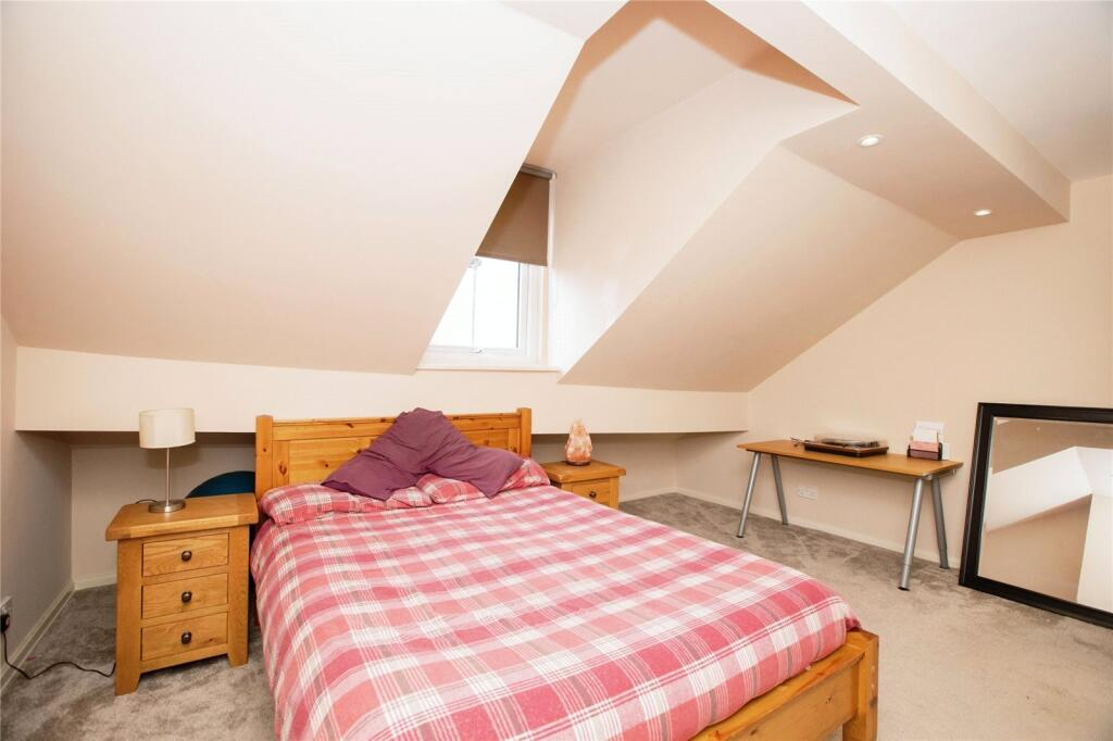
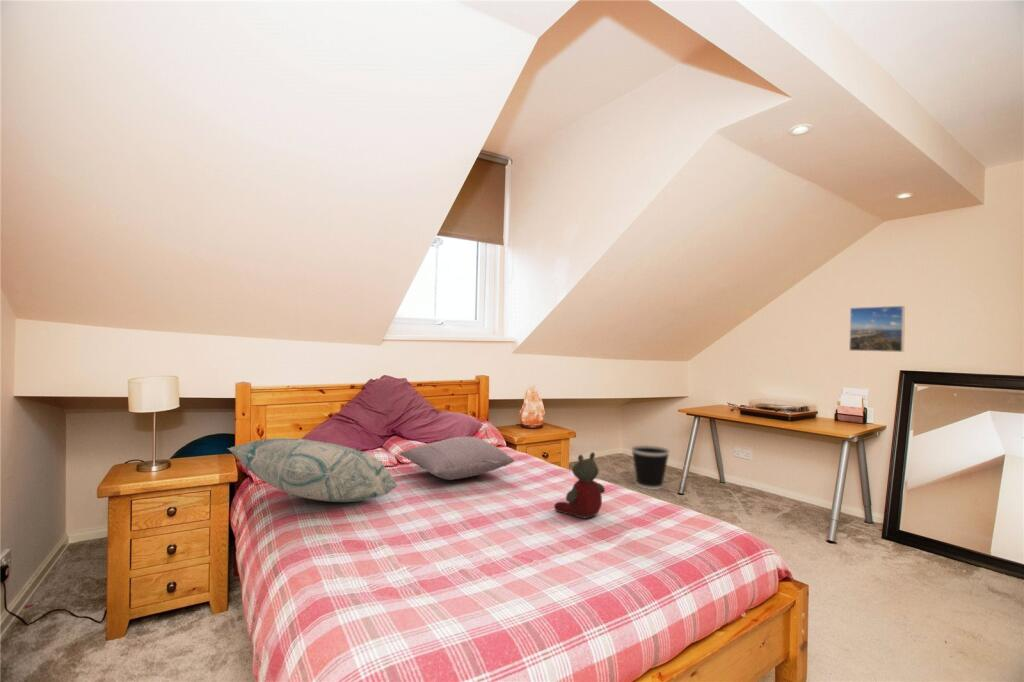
+ pillow (455, 457)
+ decorative pillow (312, 470)
+ wastebasket (649, 467)
+ stuffed bear (578, 483)
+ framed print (876, 329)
